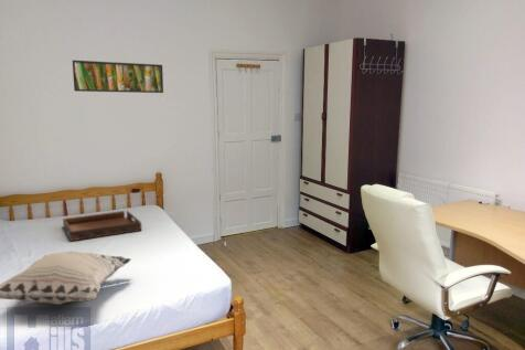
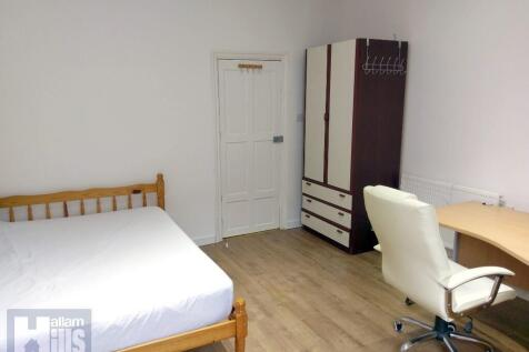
- decorative pillow (66, 275)
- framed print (120, 77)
- serving tray (101, 224)
